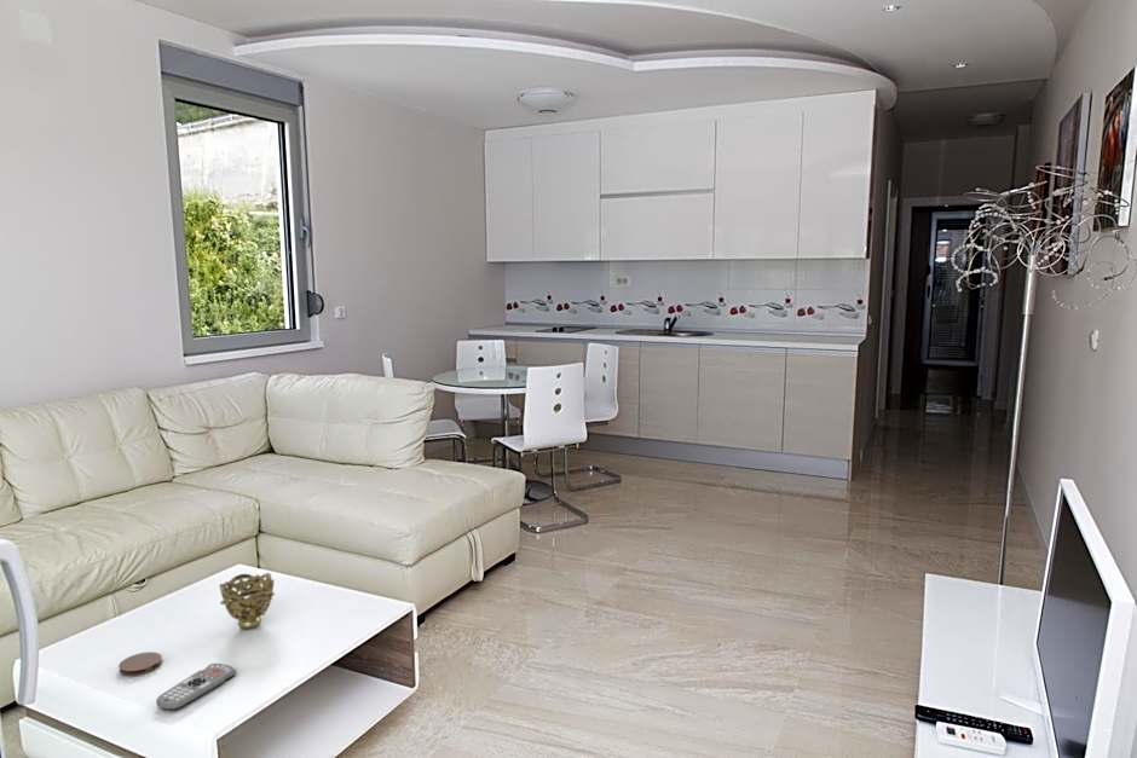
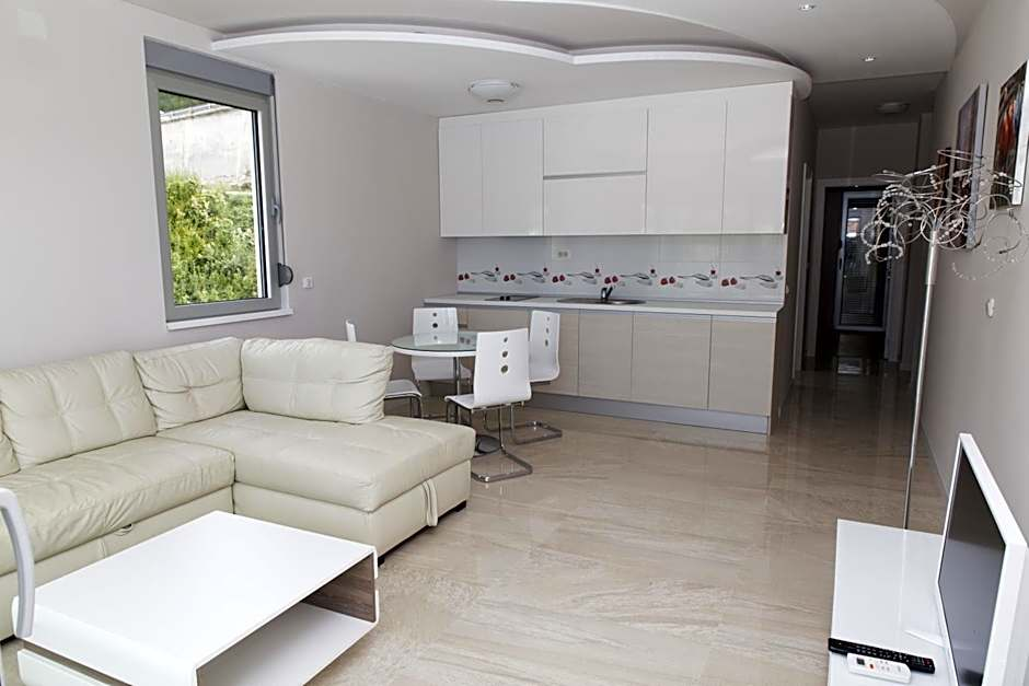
- coaster (140, 664)
- decorative bowl (248, 603)
- remote control (196, 685)
